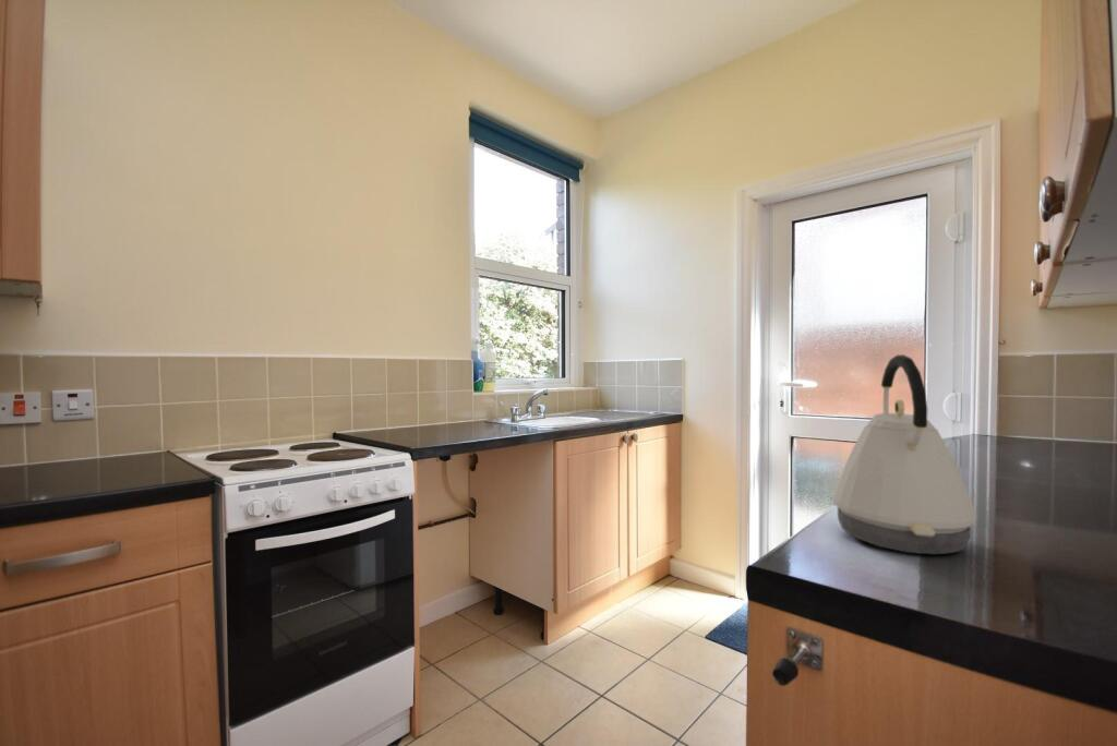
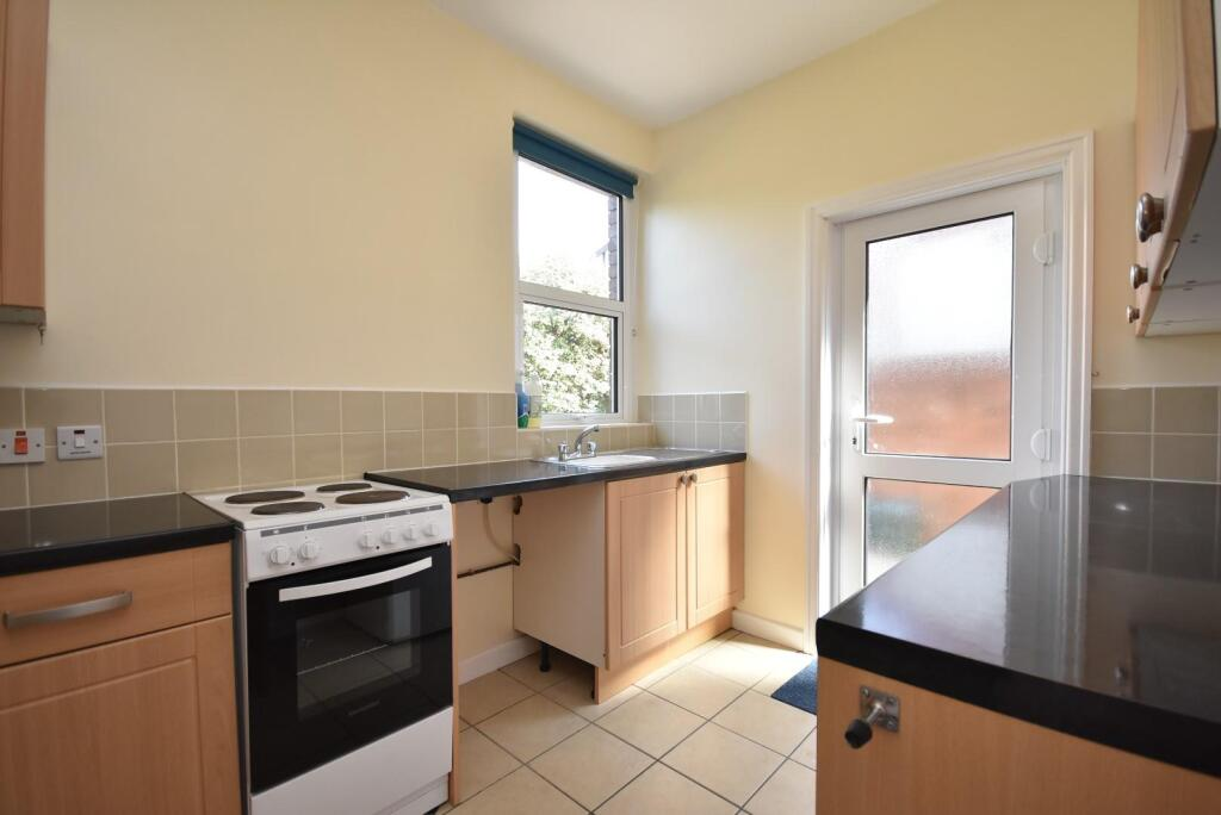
- kettle (898, 446)
